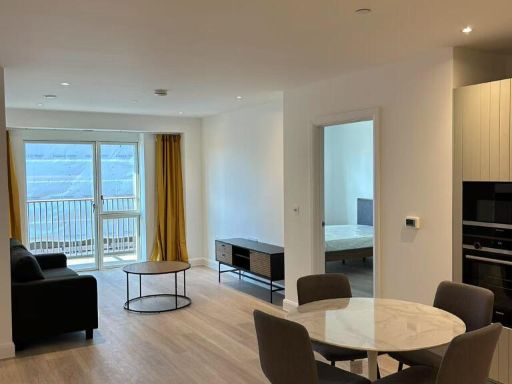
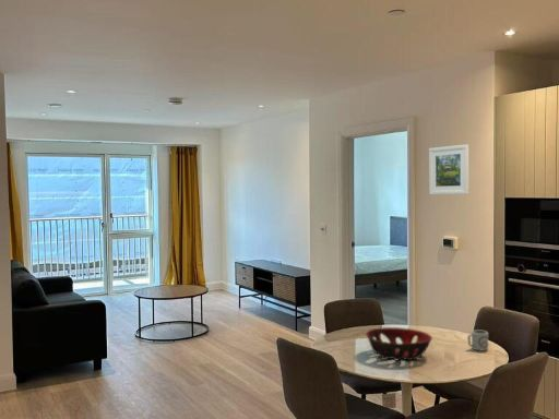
+ cup (477, 339)
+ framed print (448, 170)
+ decorative bowl (399, 345)
